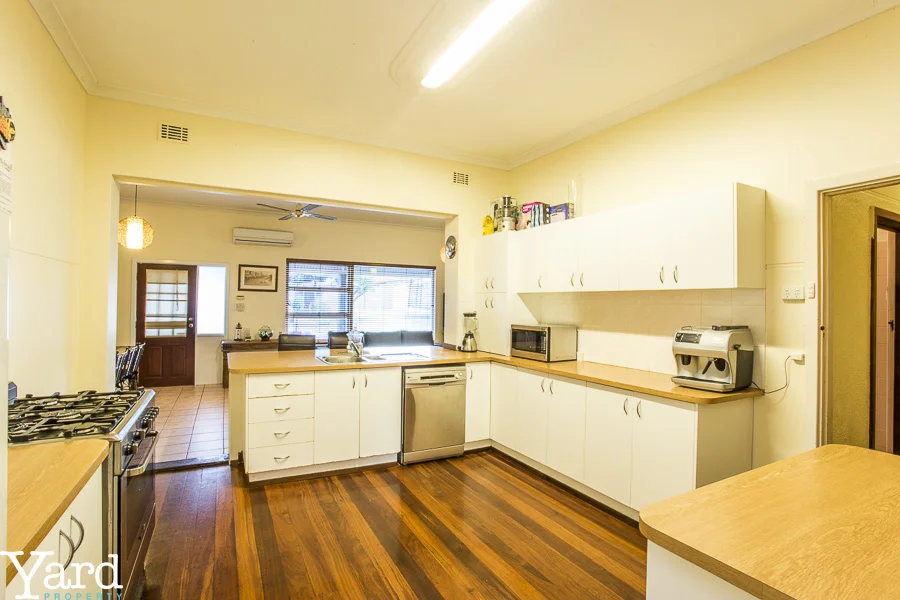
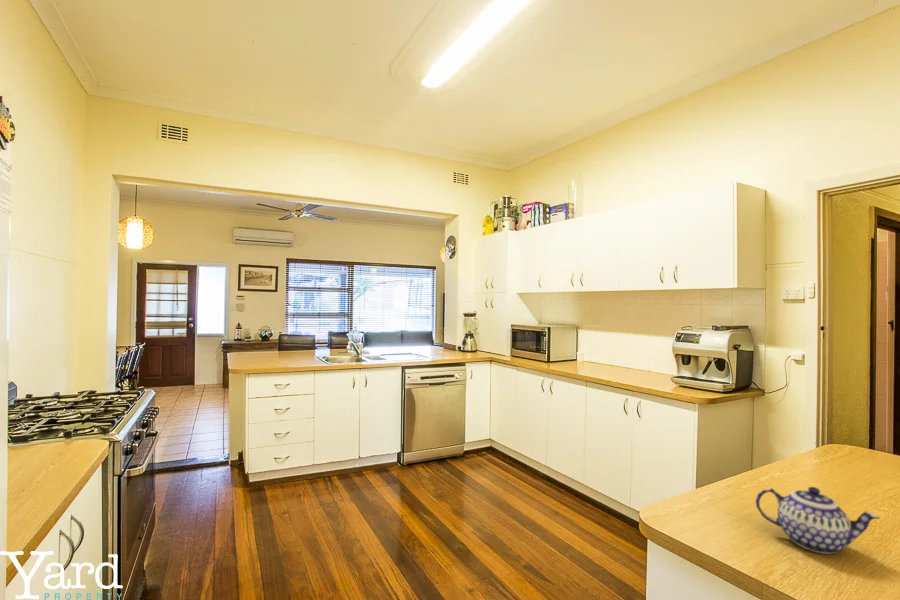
+ teapot (813, 515)
